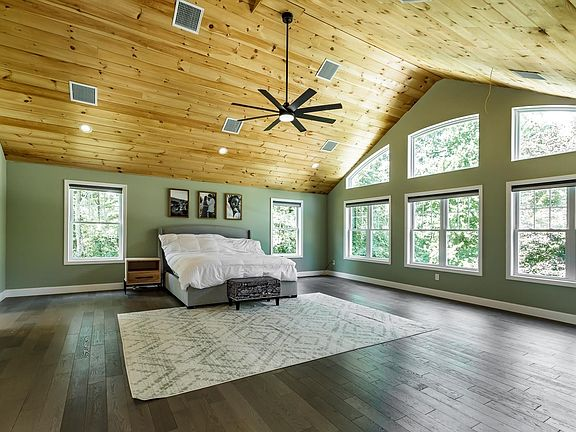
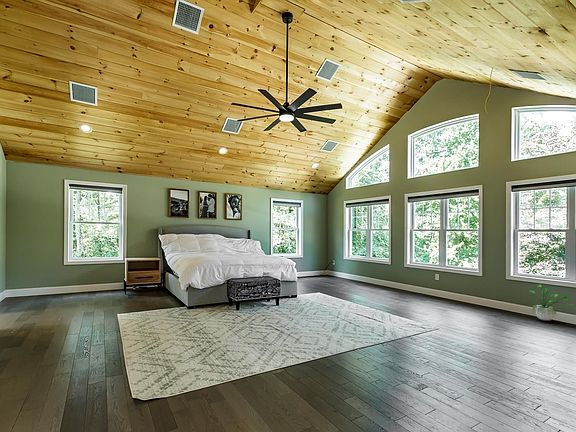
+ potted plant (551, 299)
